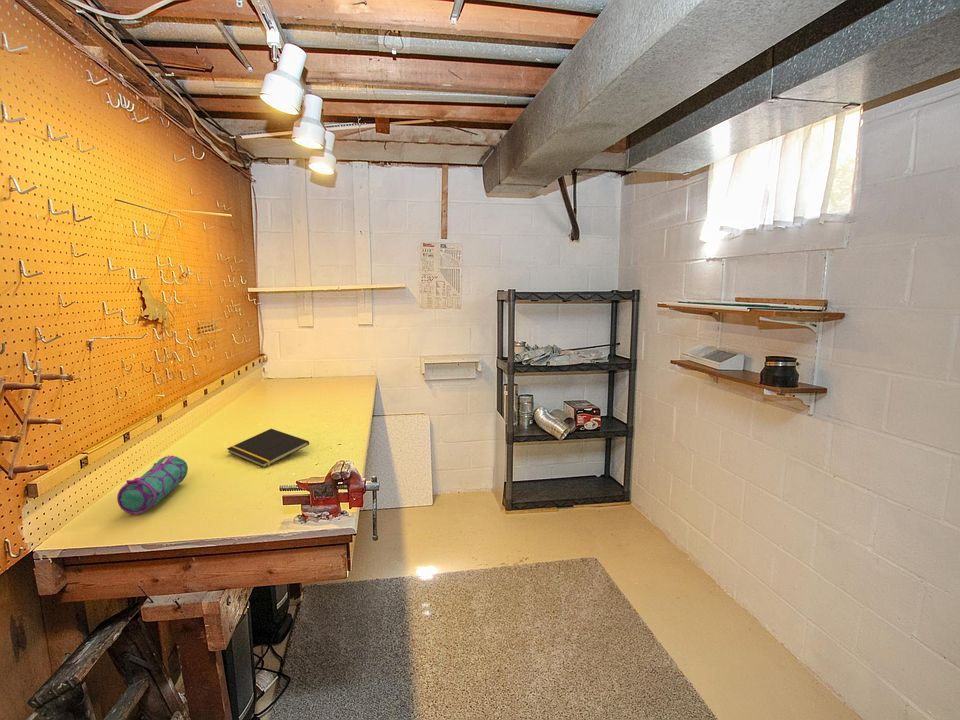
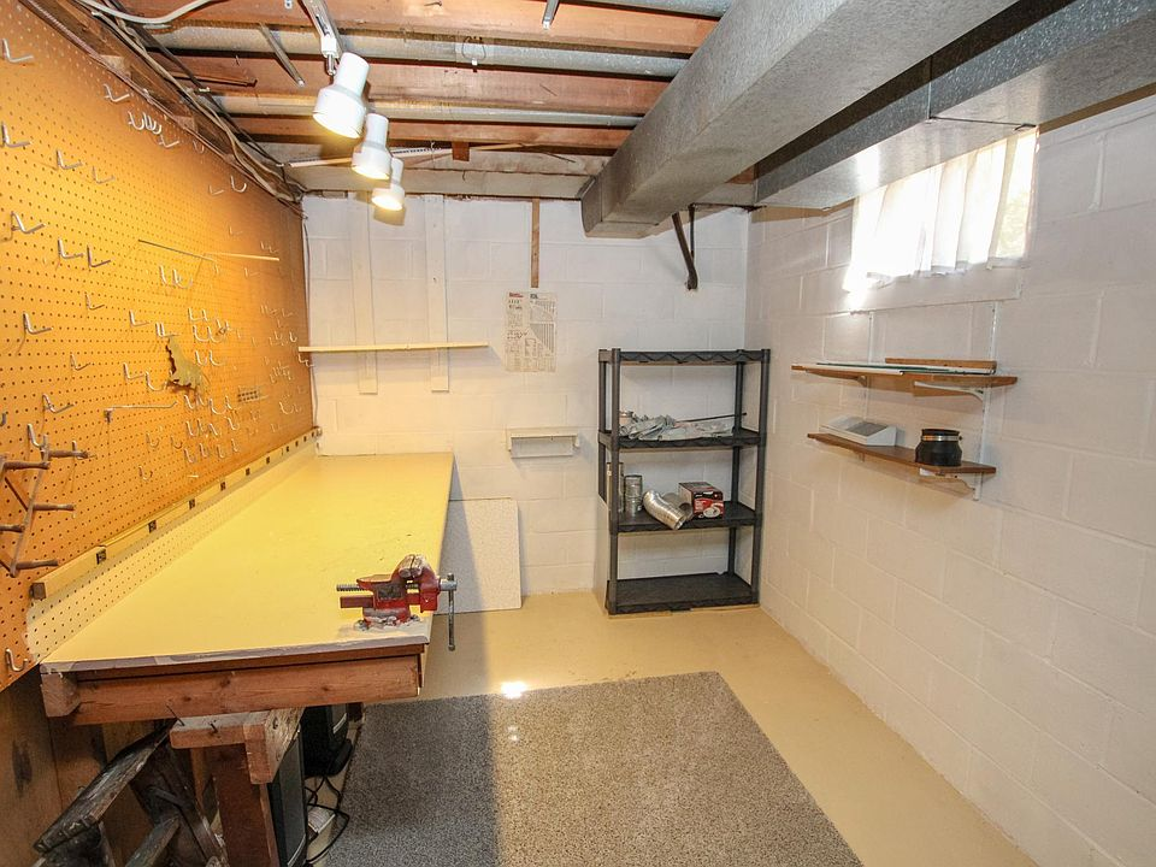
- notepad (268, 446)
- pencil case (154, 482)
